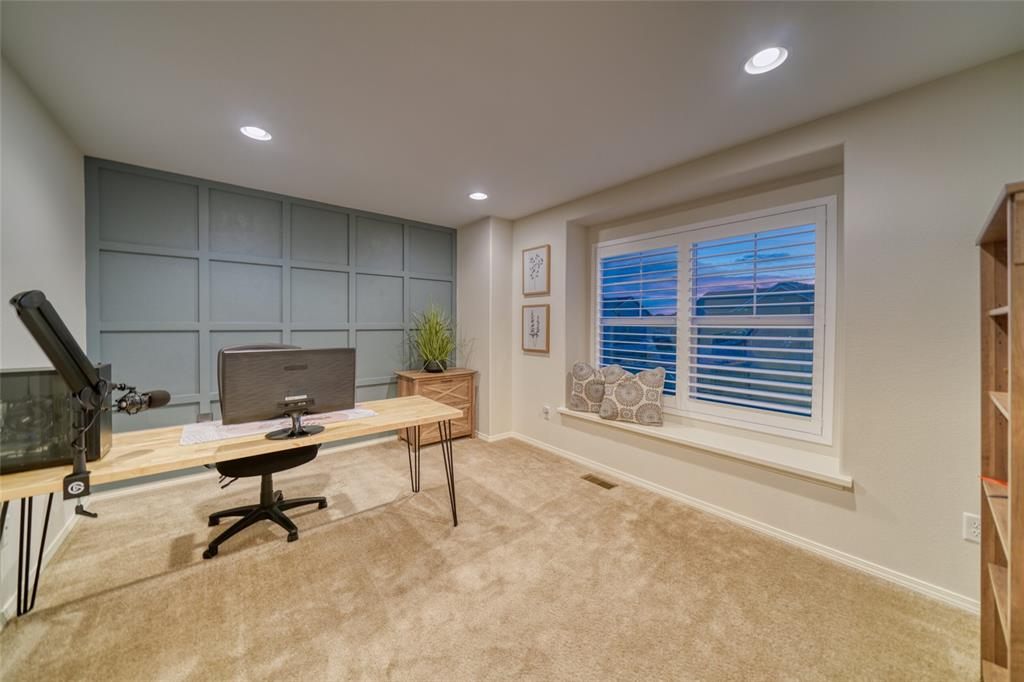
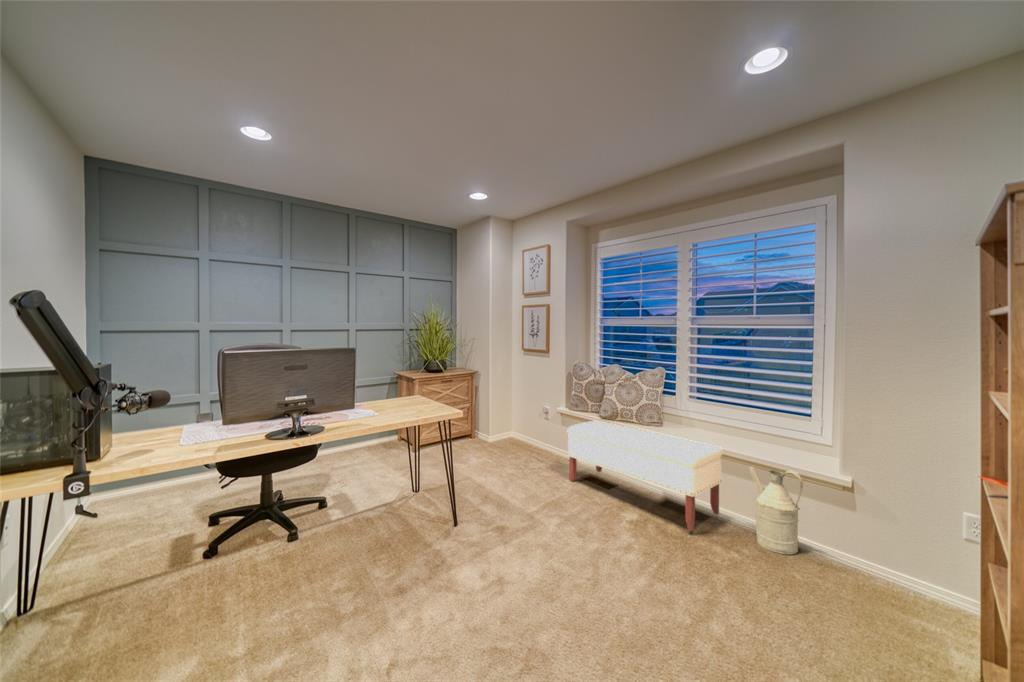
+ watering can (773, 505)
+ bench (636, 465)
